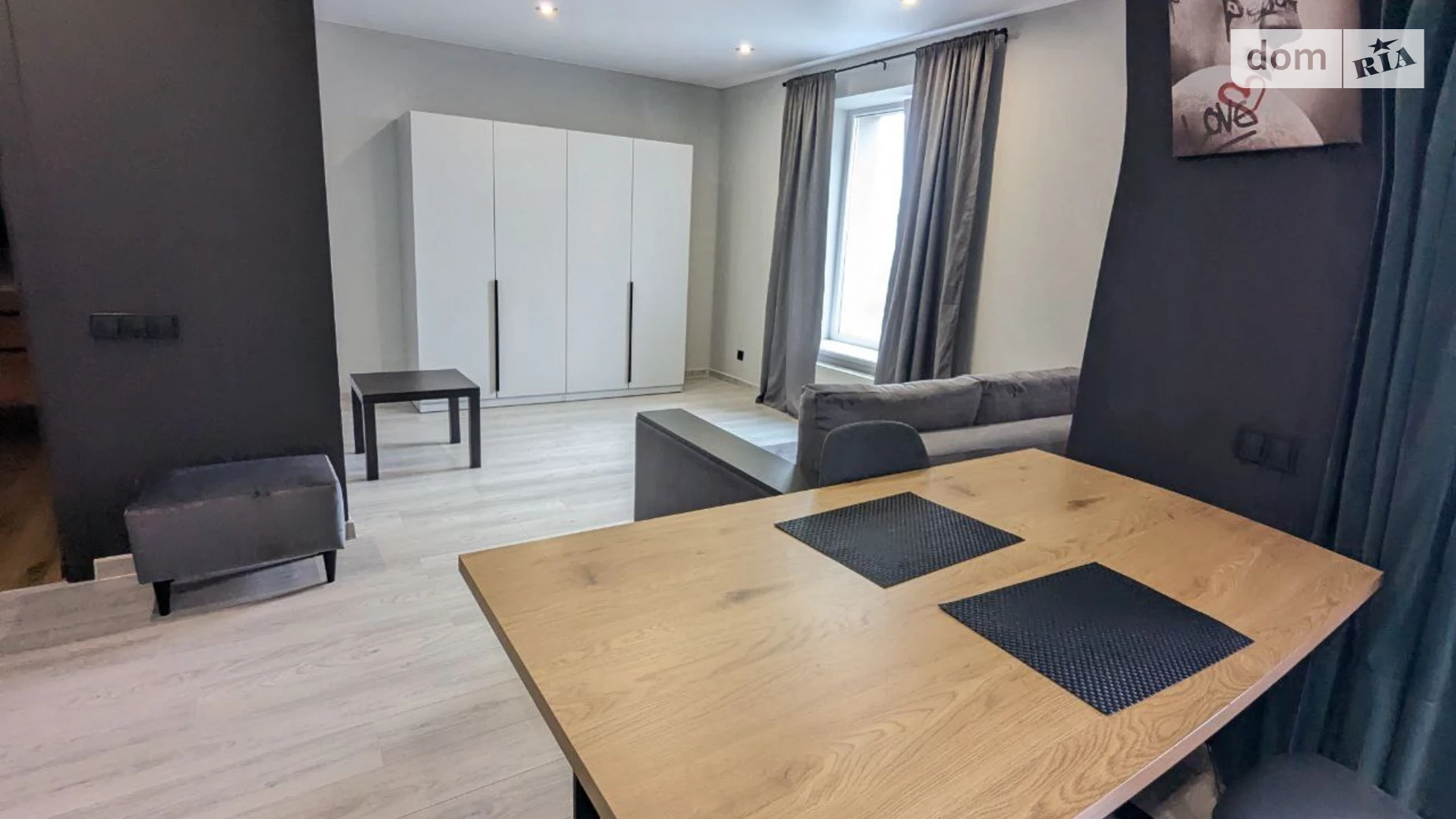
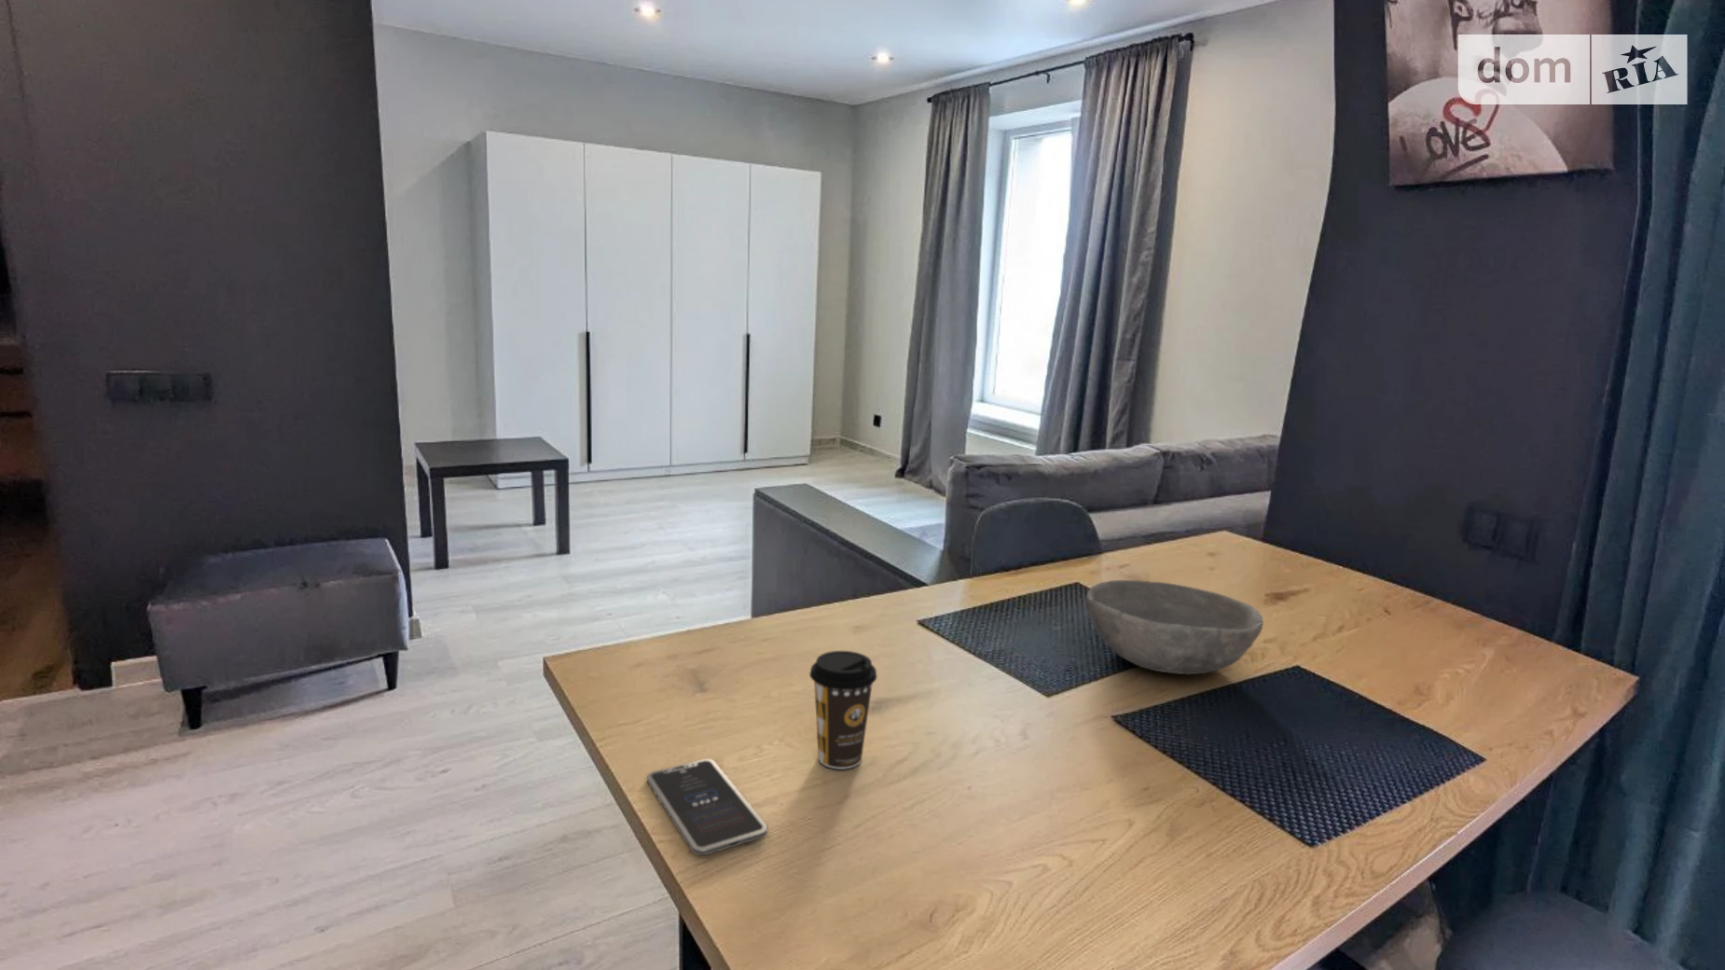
+ smartphone (704, 802)
+ bowl (1168, 630)
+ coffee cup (841, 709)
